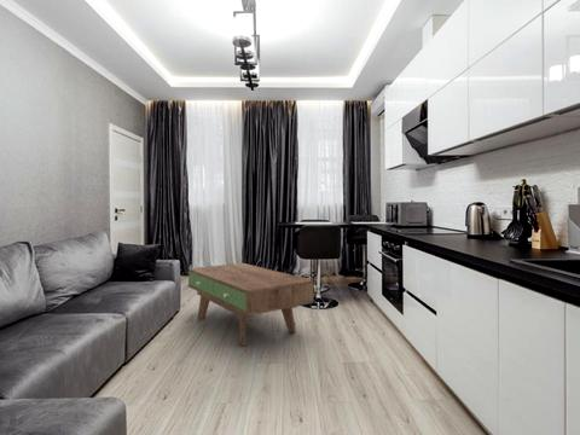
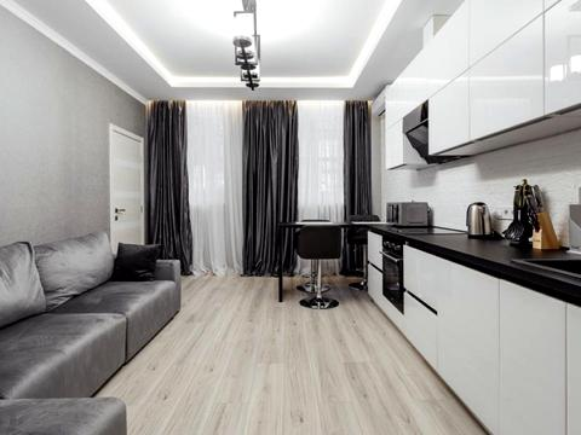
- coffee table (243, 298)
